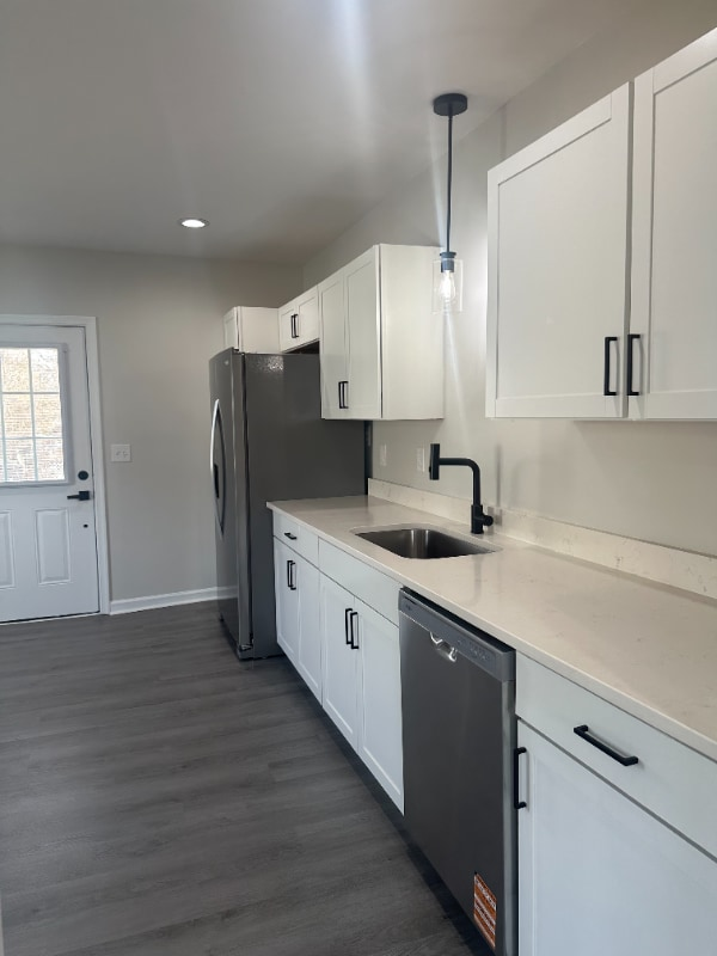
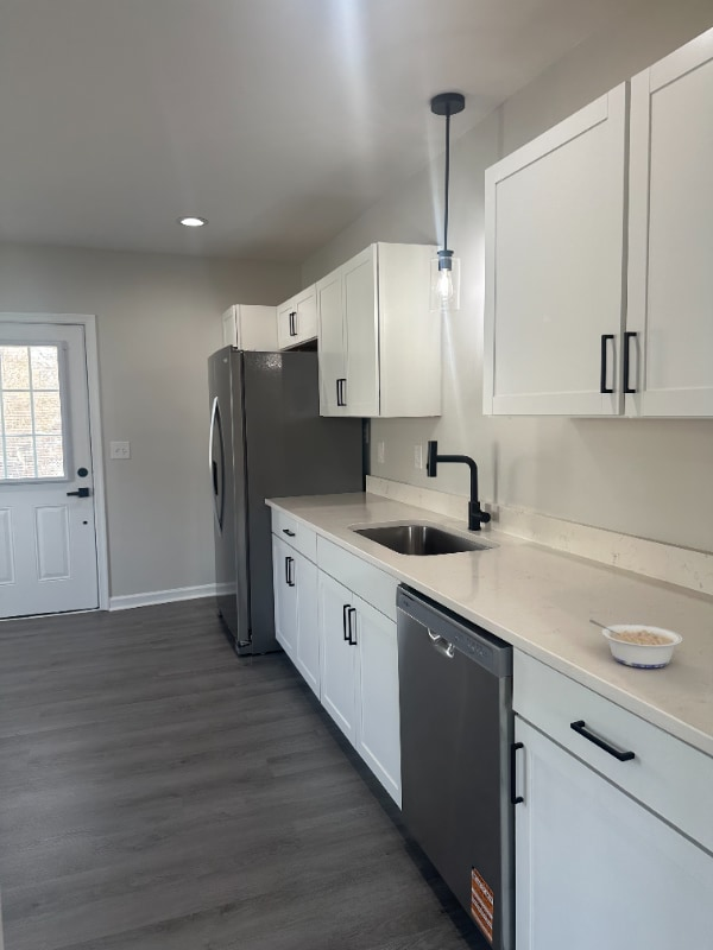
+ legume (637, 644)
